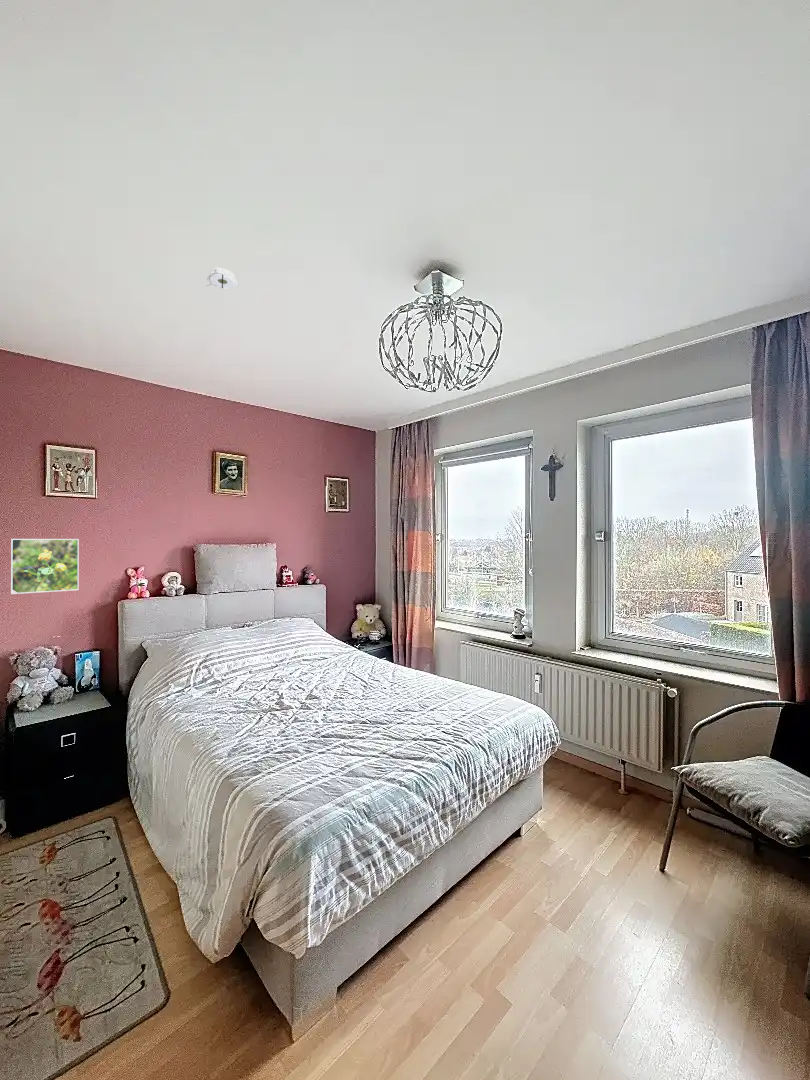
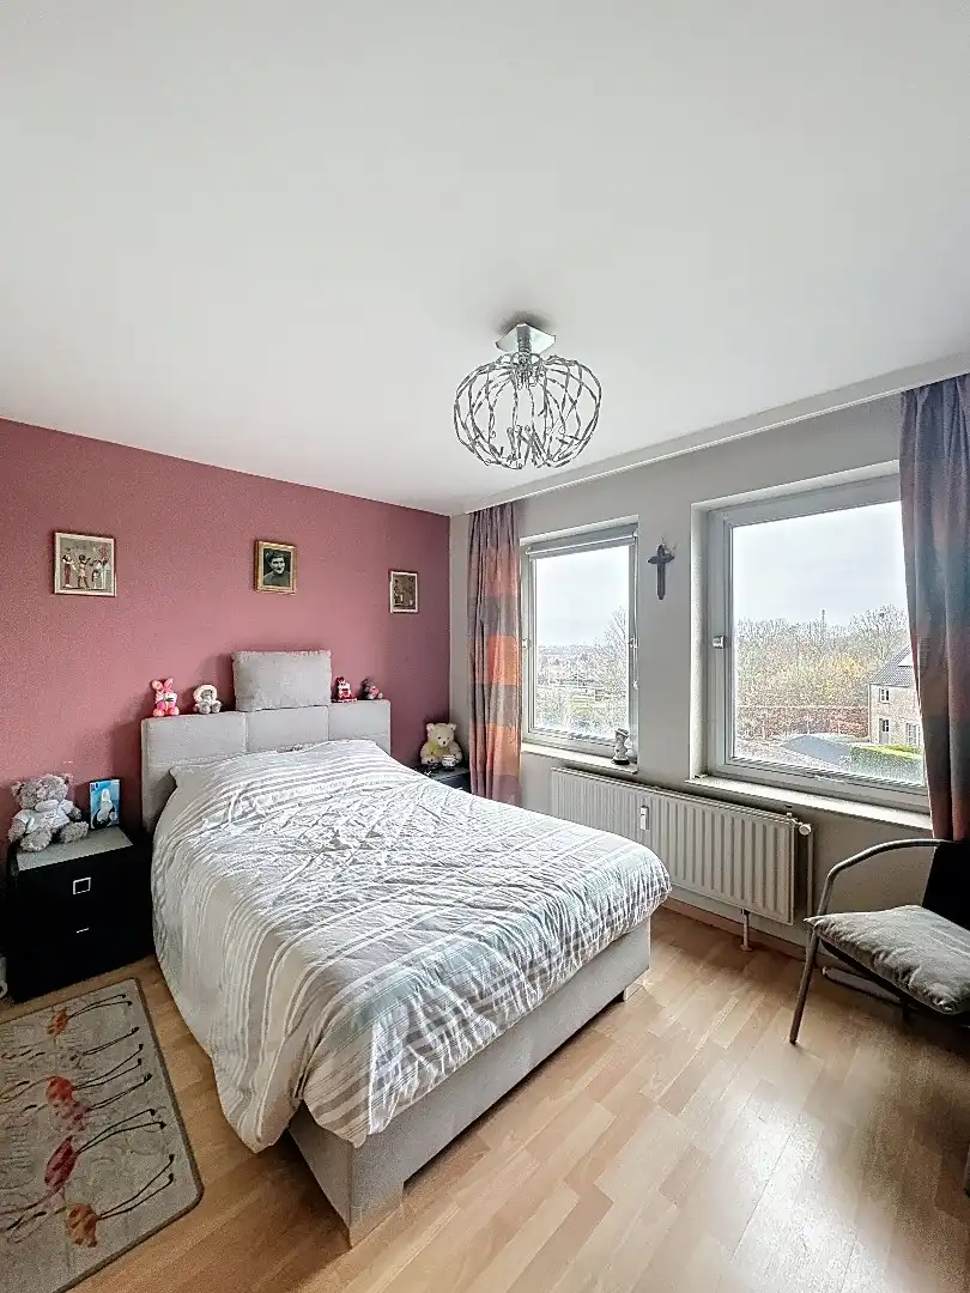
- smoke detector (221, 278)
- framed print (46, 565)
